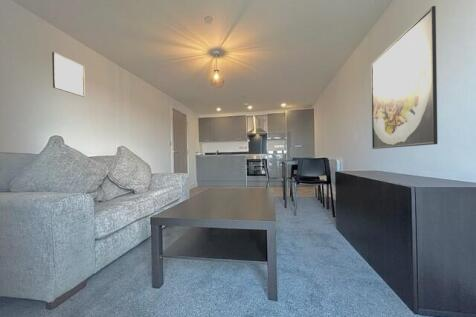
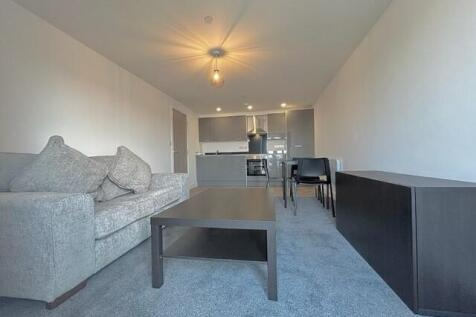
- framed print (69, 76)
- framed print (396, 94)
